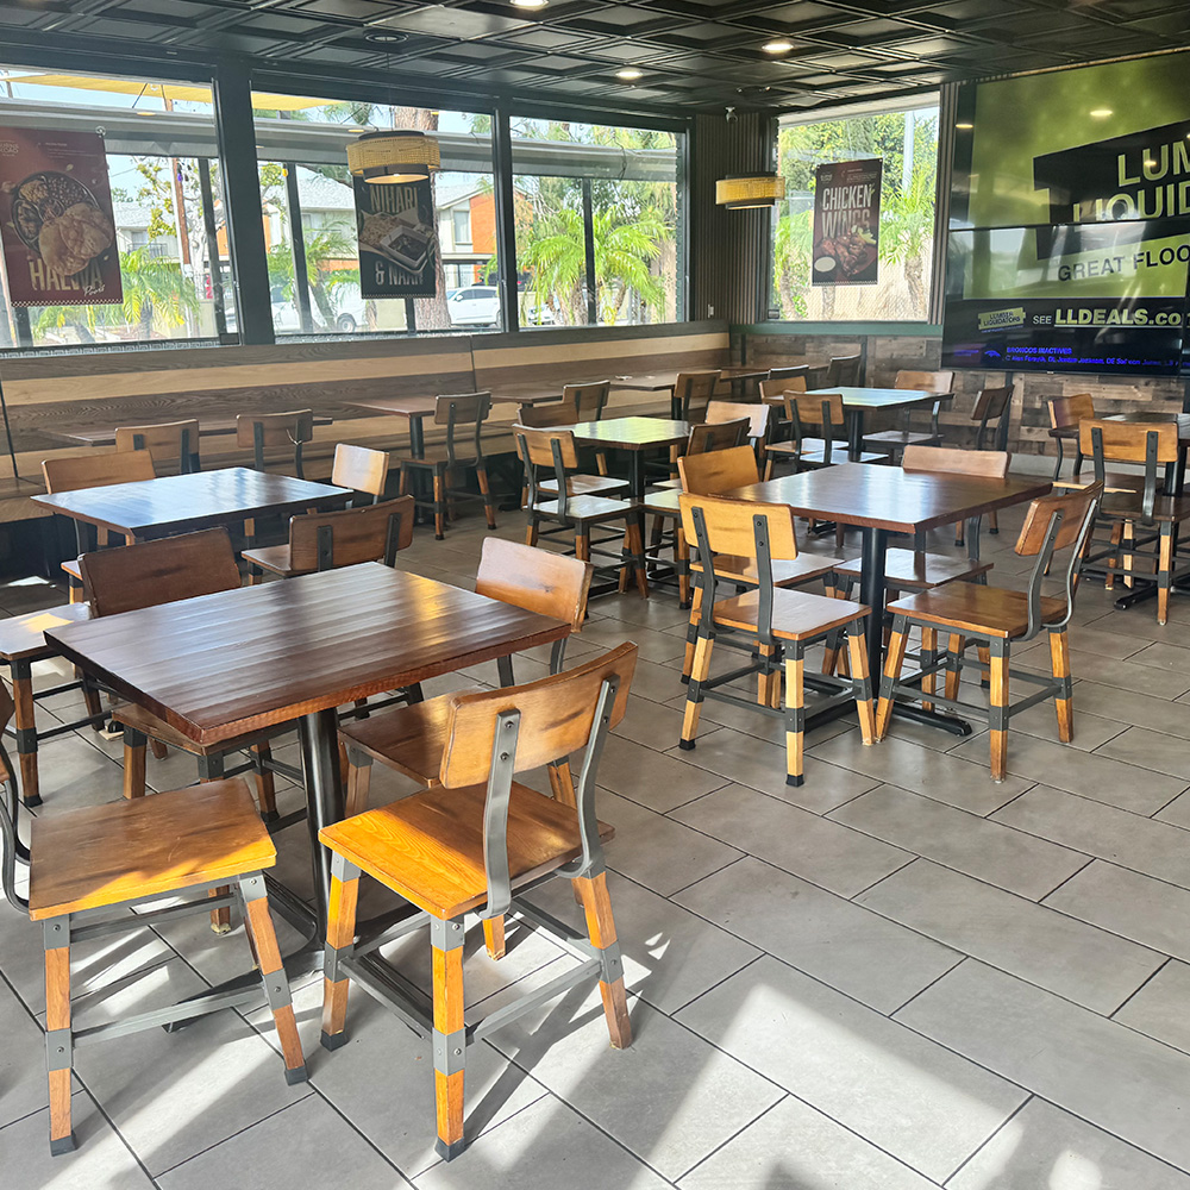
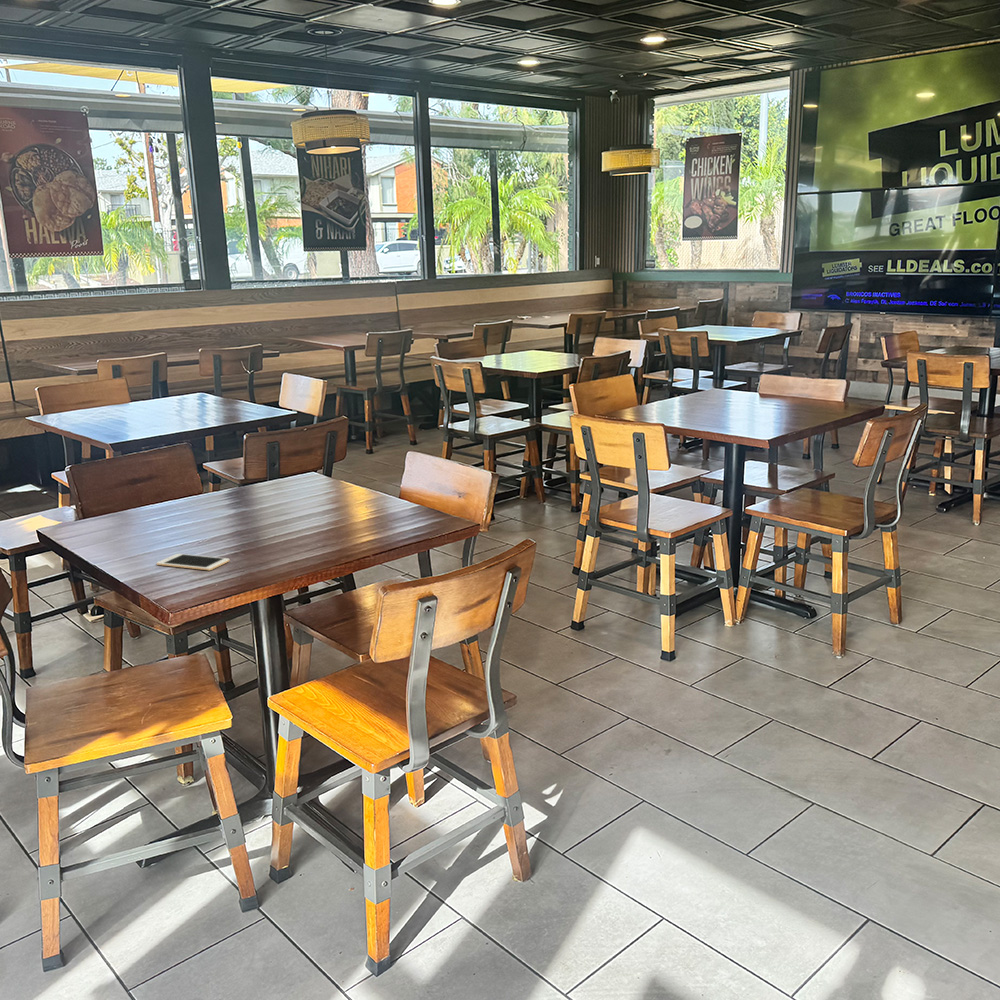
+ cell phone (193, 561)
